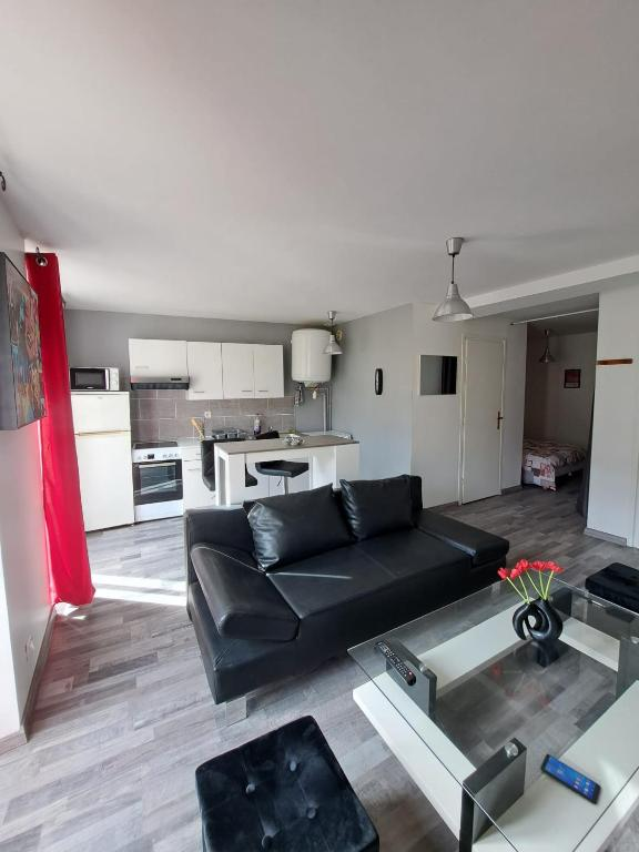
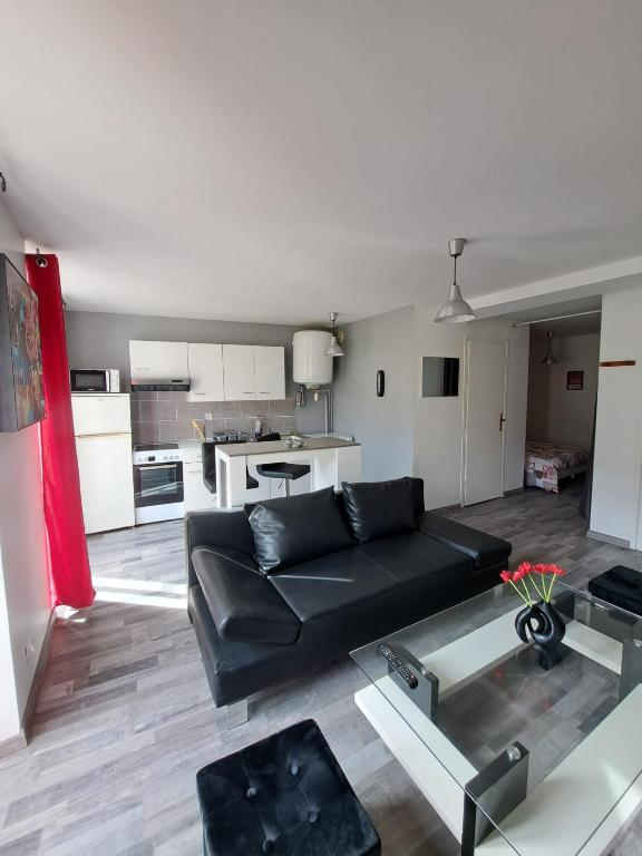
- smartphone (569, 777)
